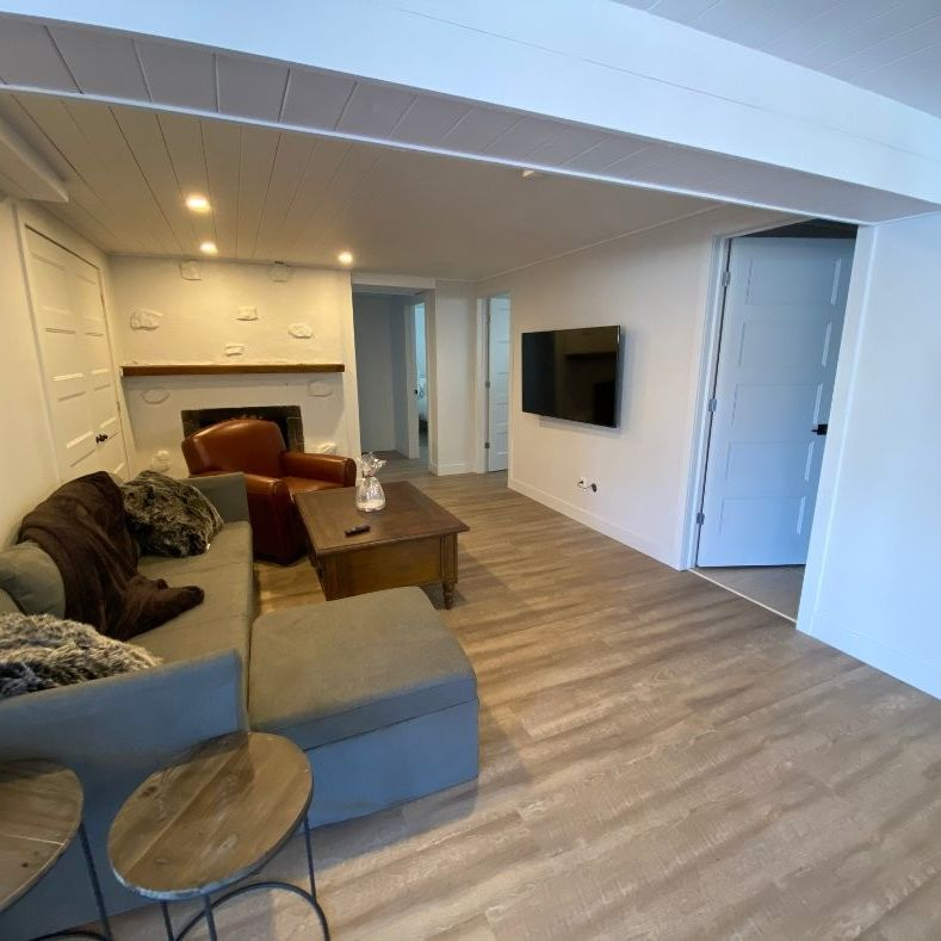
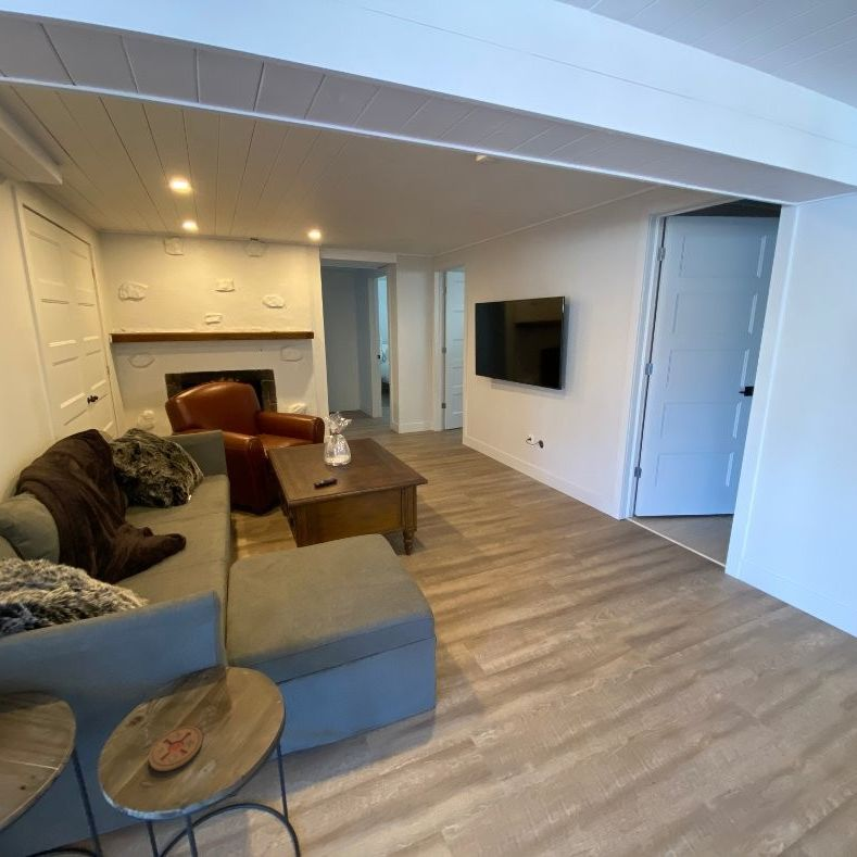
+ coaster (176, 747)
